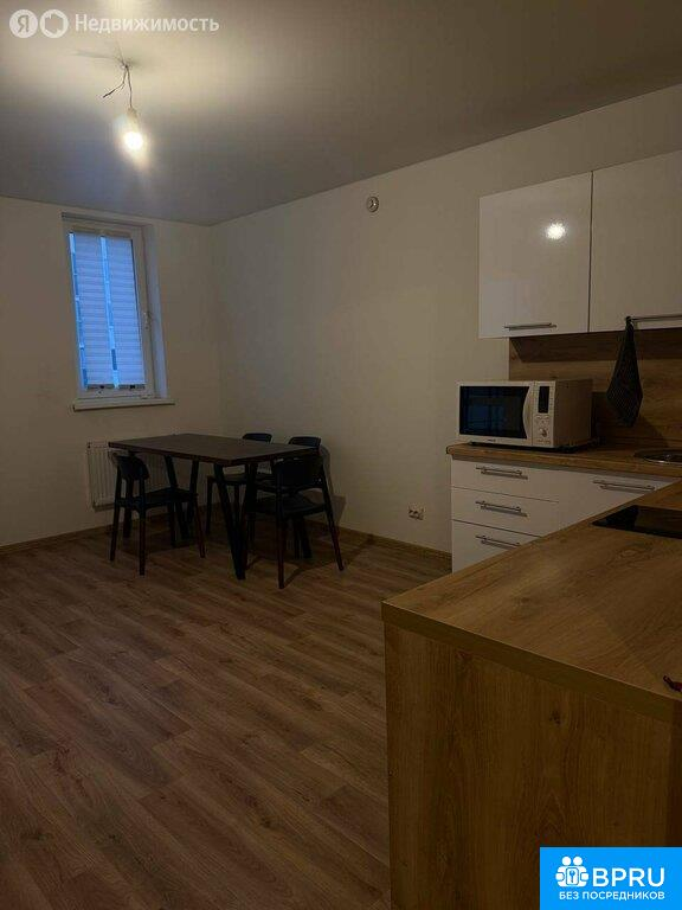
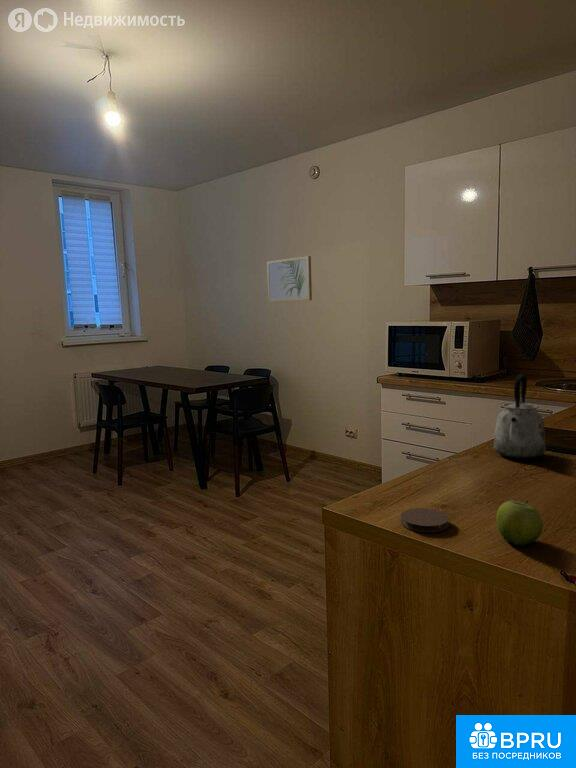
+ coaster (424, 519)
+ fruit (519, 521)
+ wall art (288, 280)
+ kettle (518, 417)
